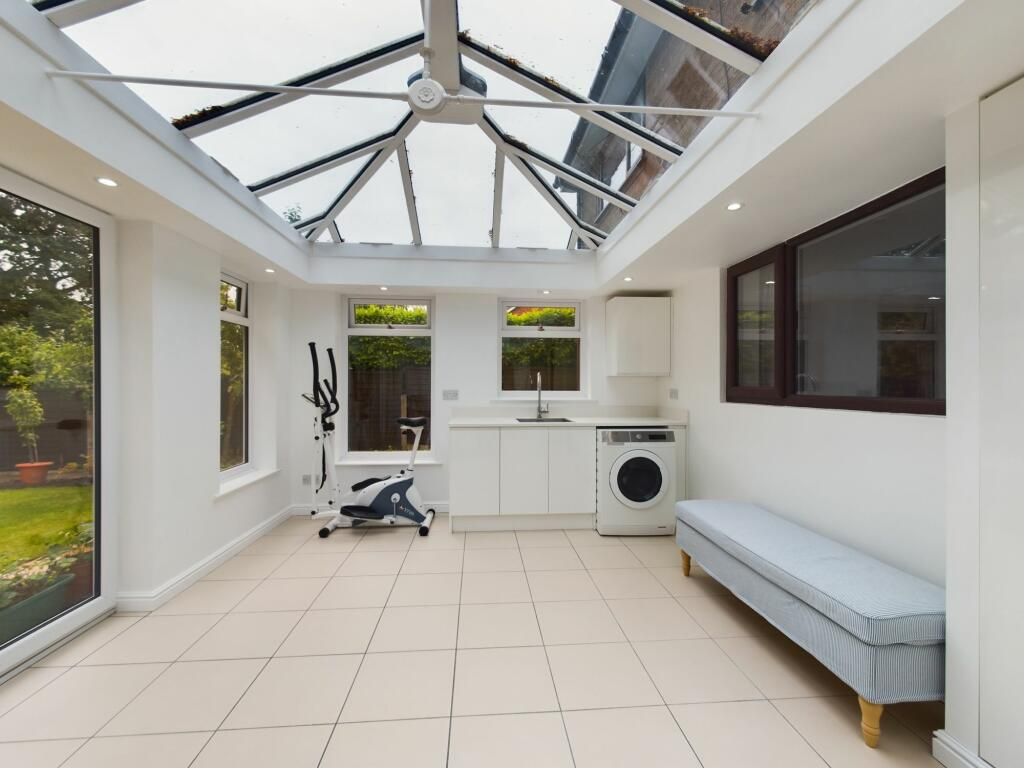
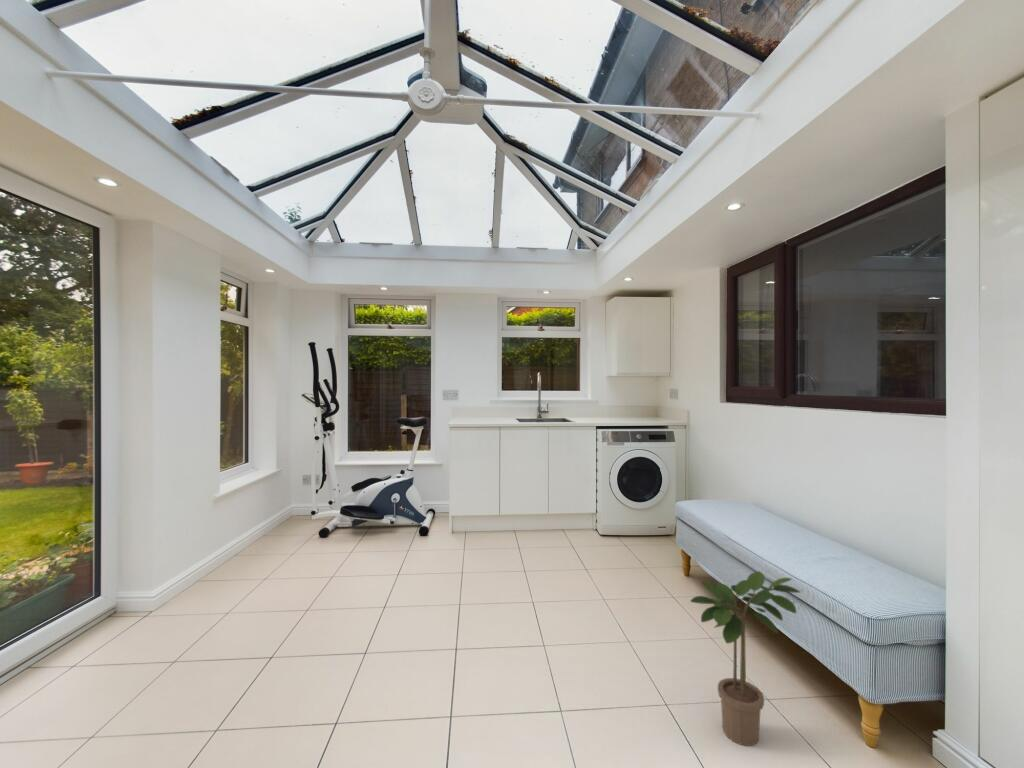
+ potted plant (741, 648)
